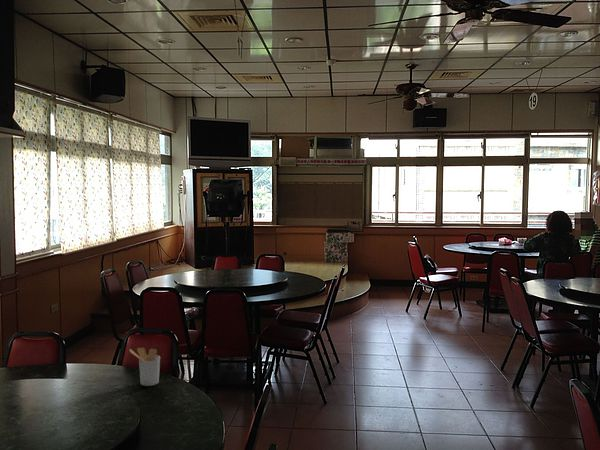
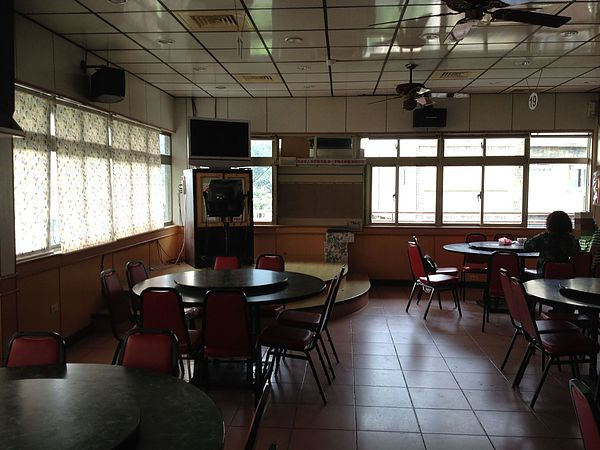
- utensil holder (144, 365)
